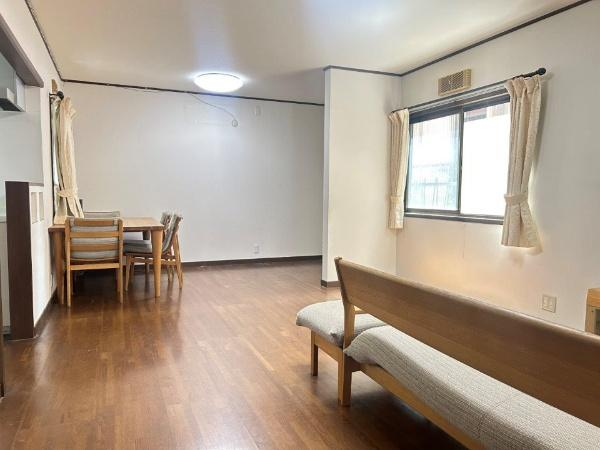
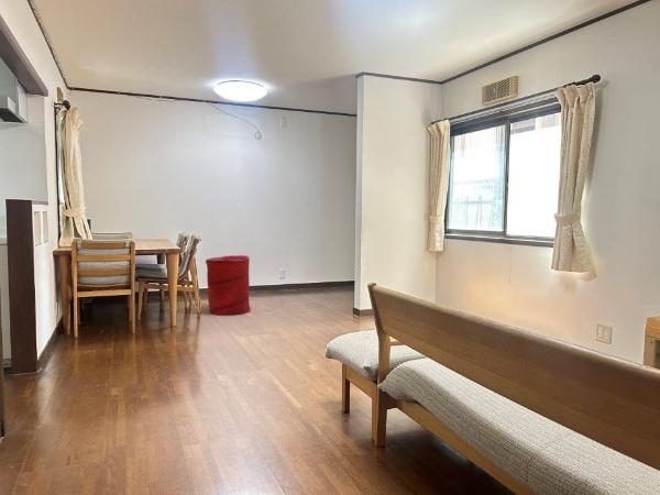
+ laundry hamper (228, 283)
